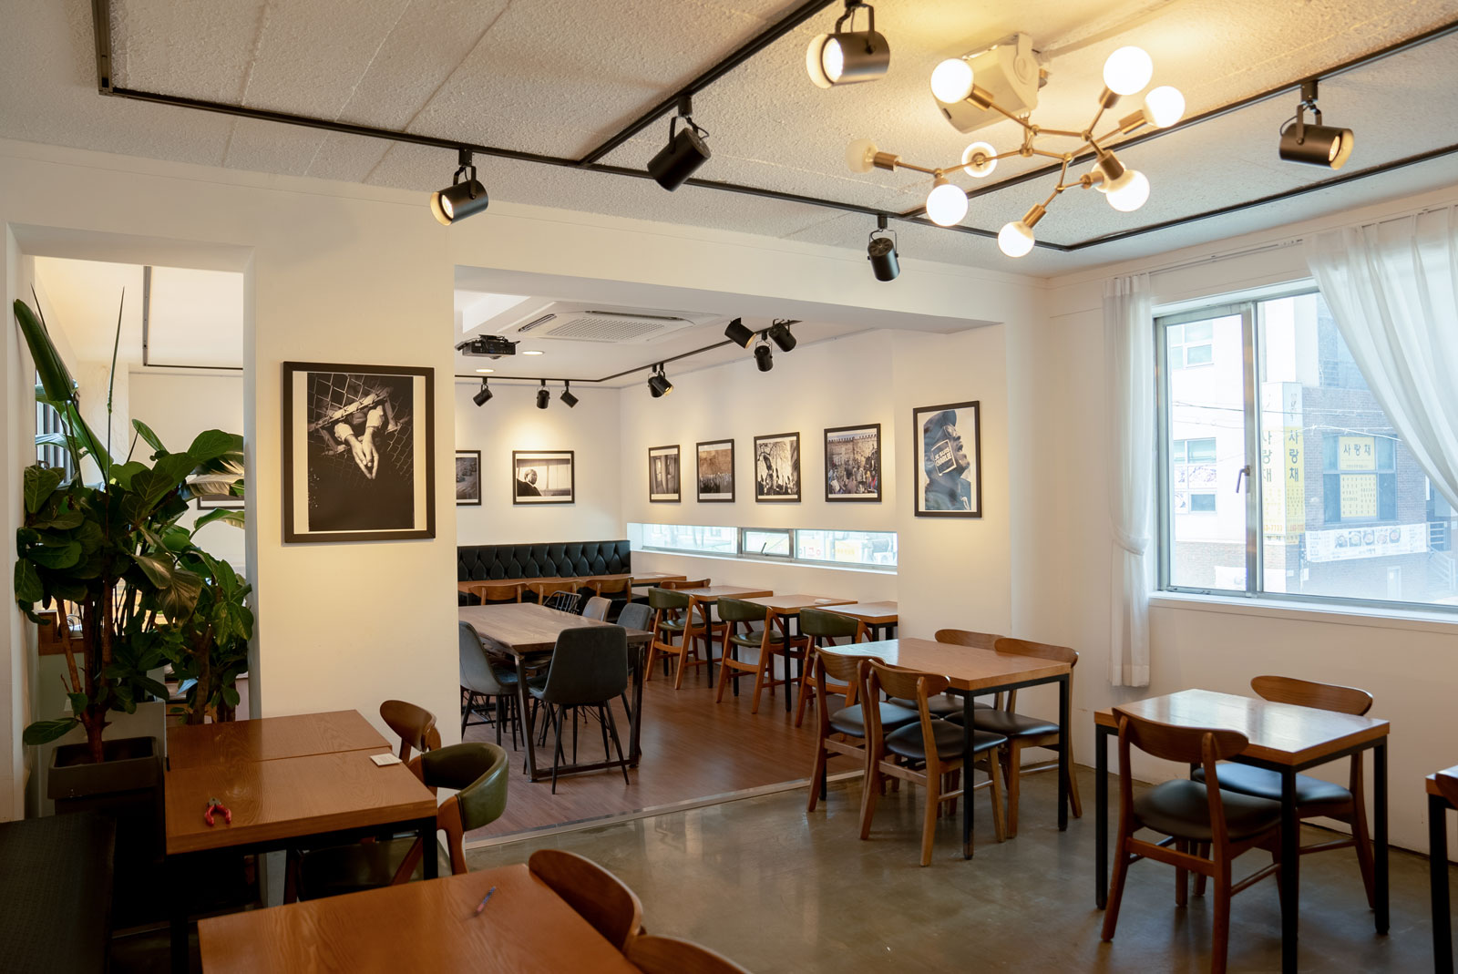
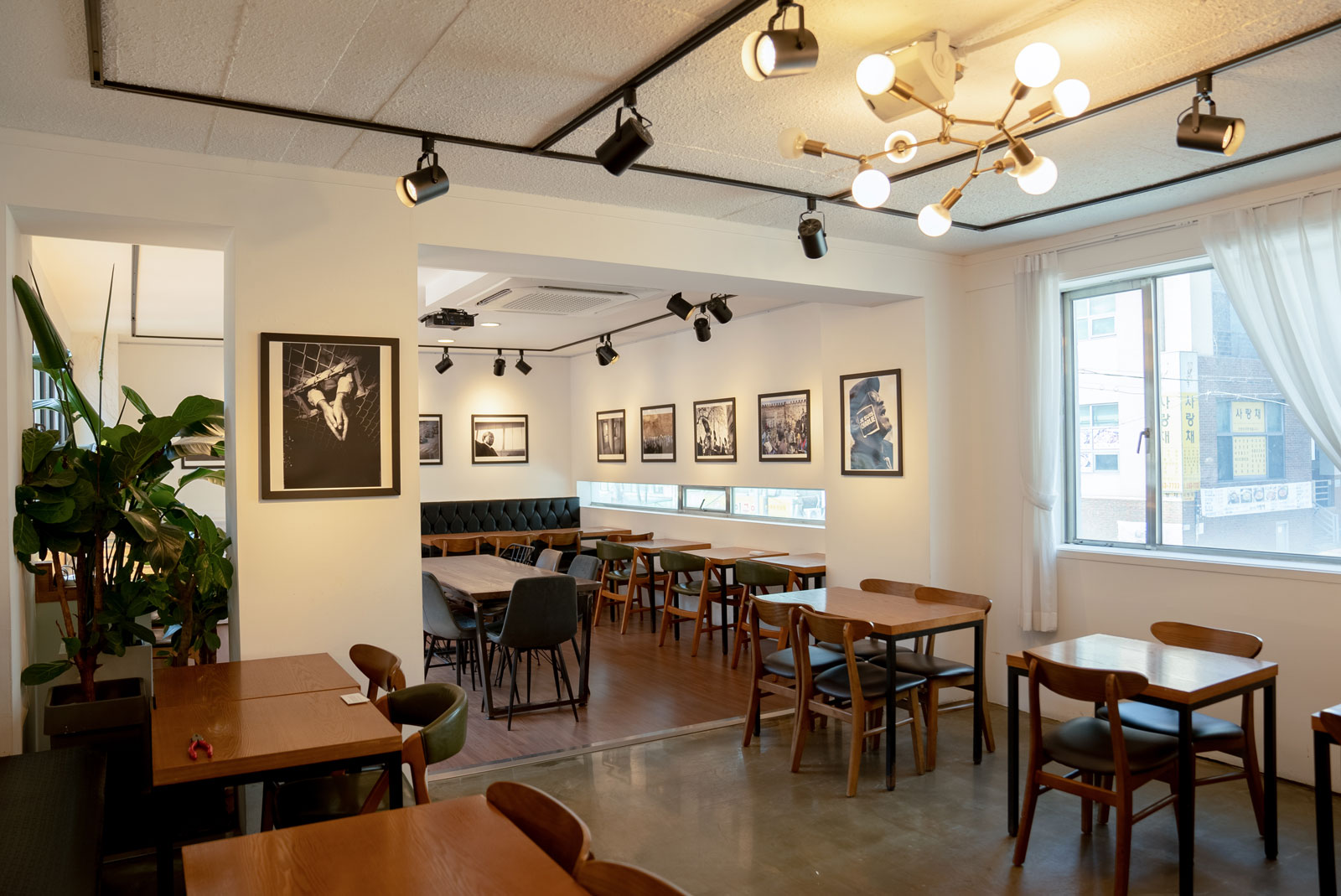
- pen (486, 898)
